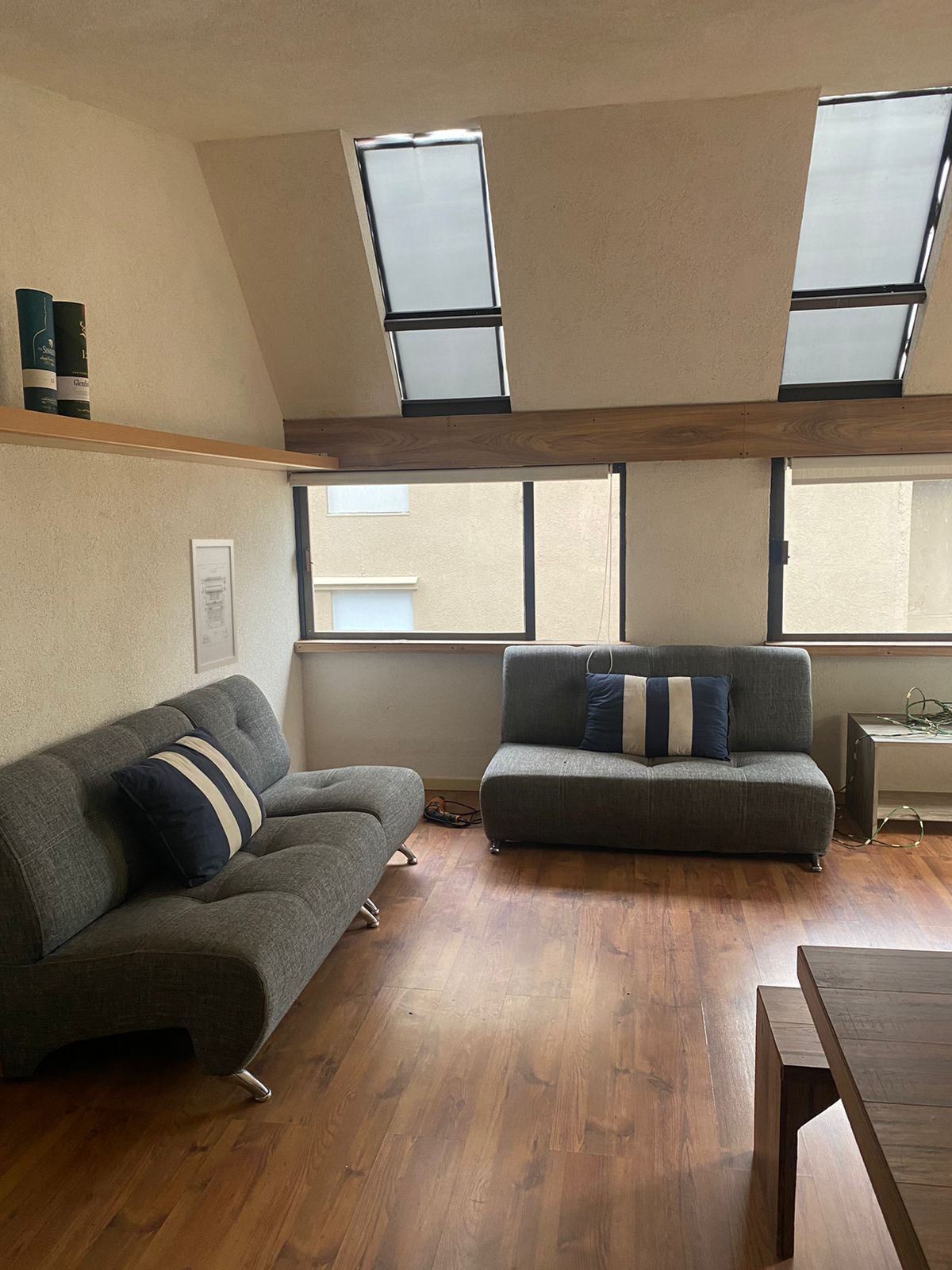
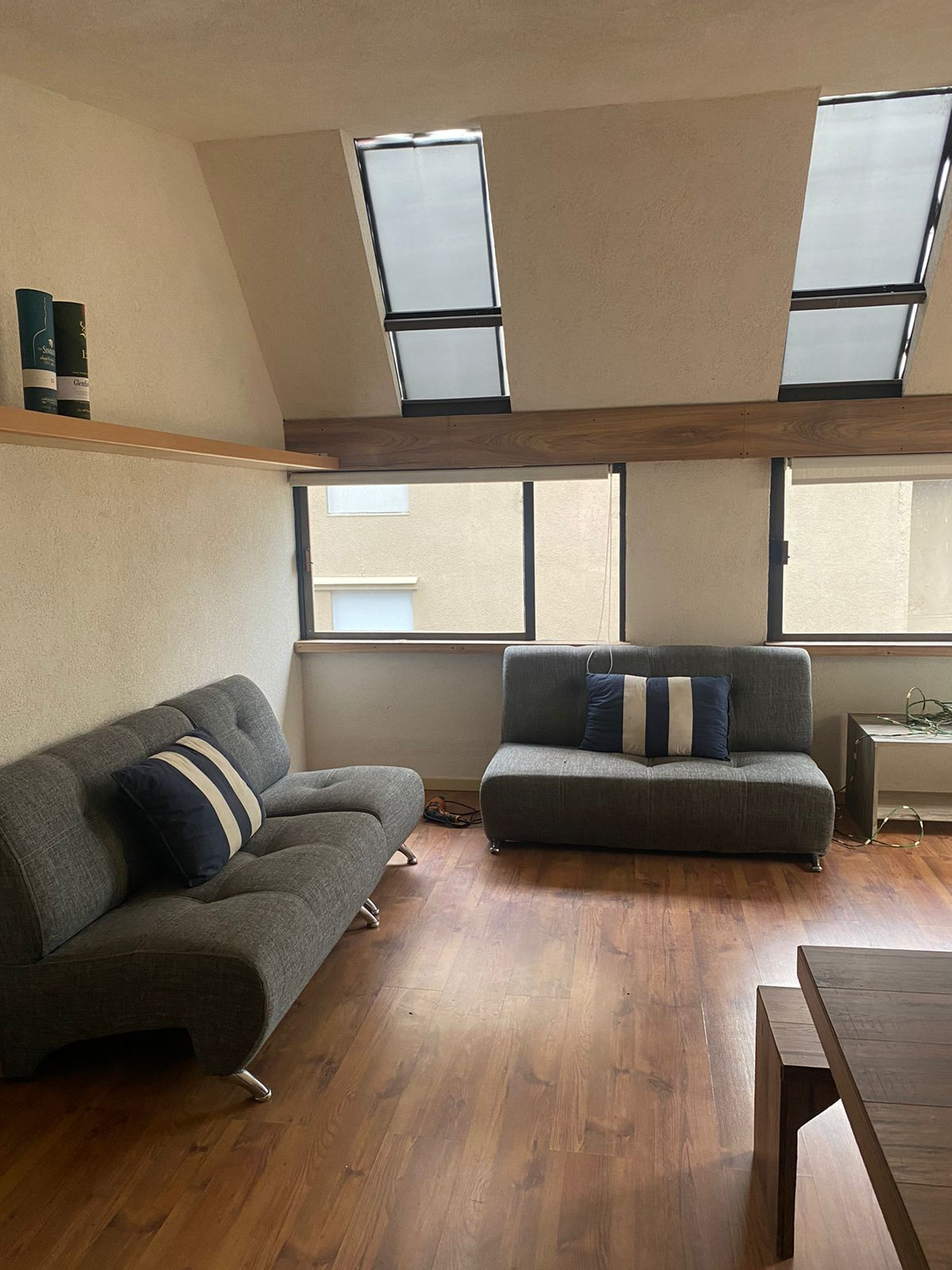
- wall art (214, 603)
